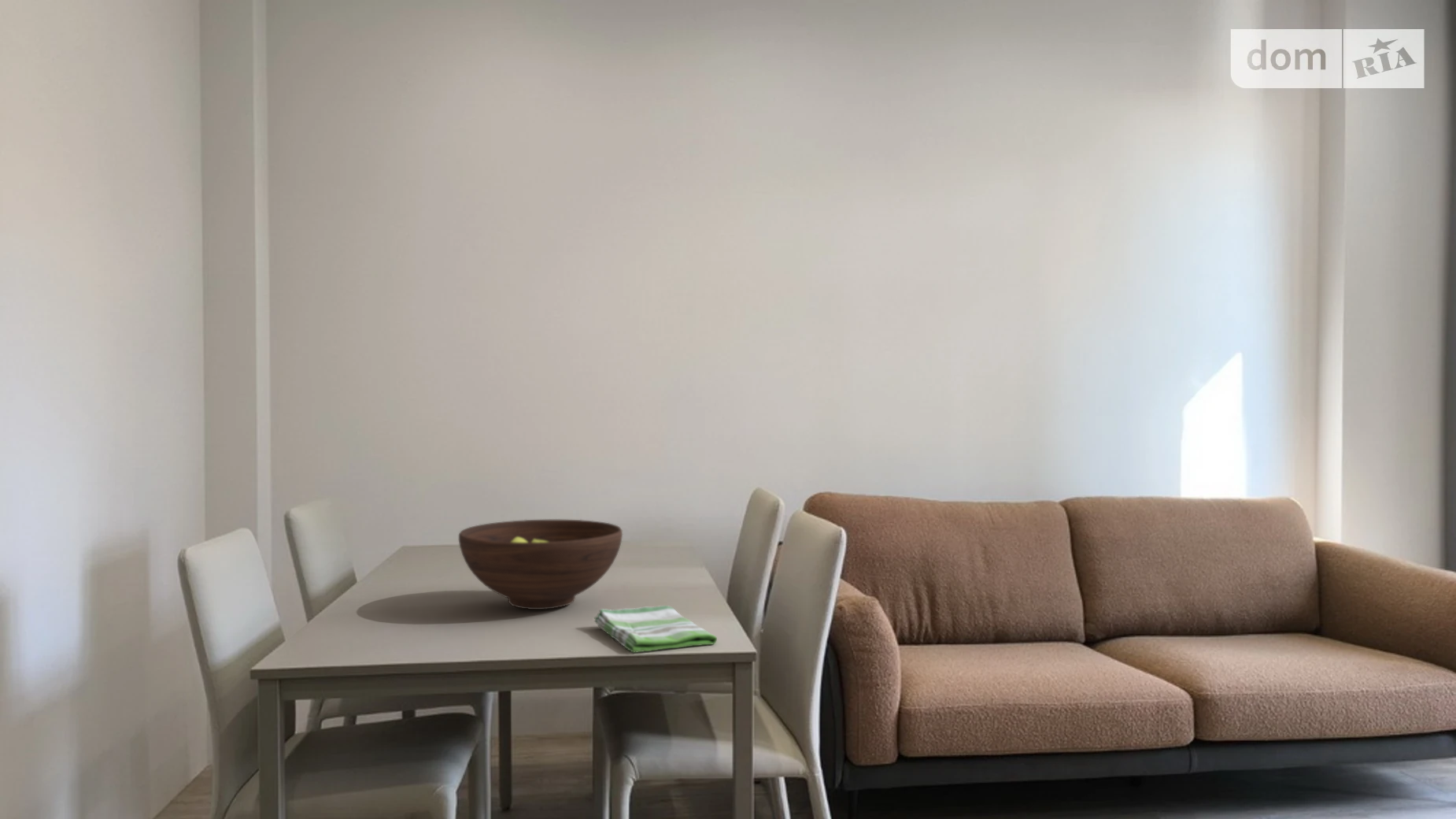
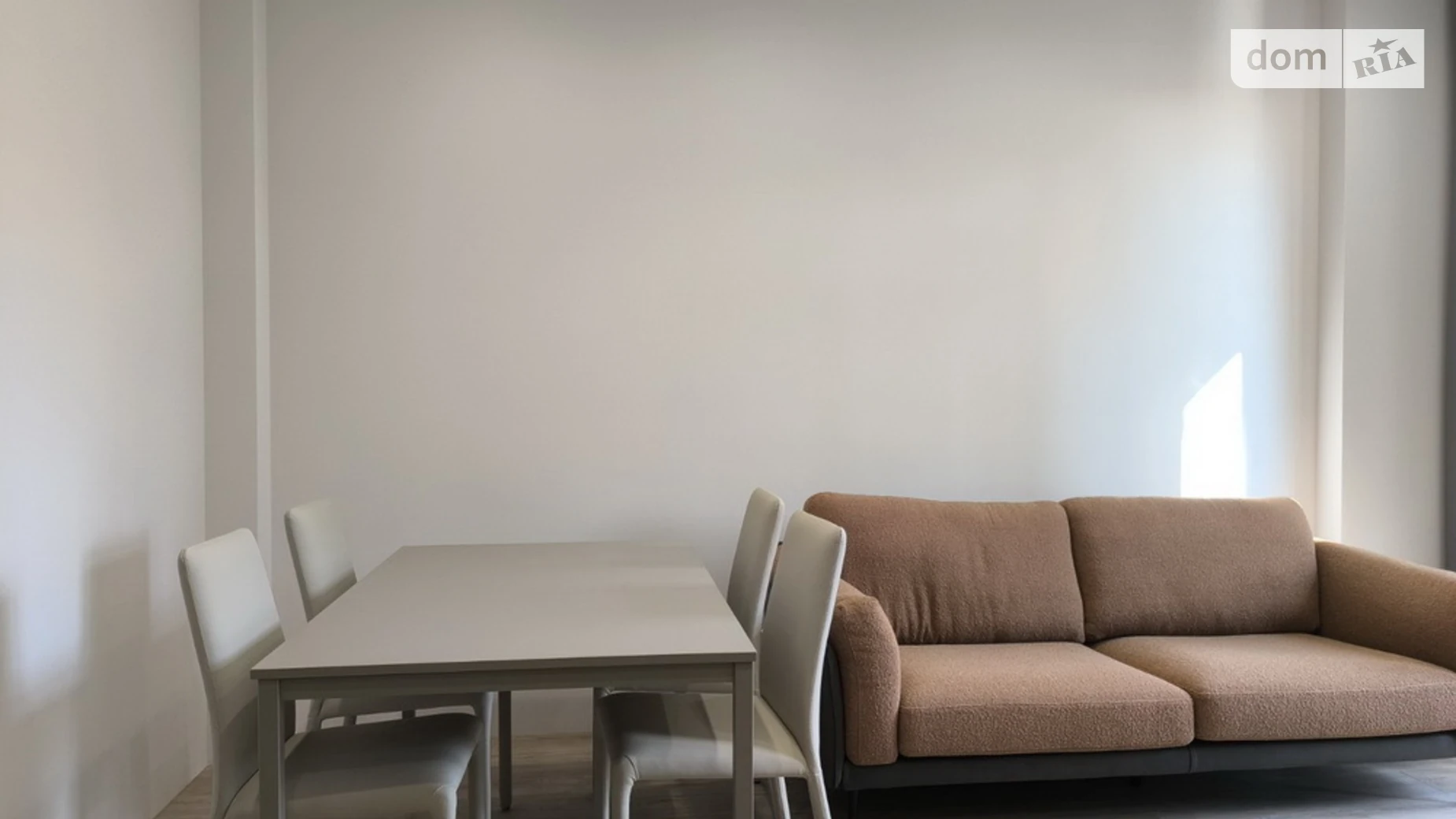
- fruit bowl (541, 567)
- dish towel (654, 625)
